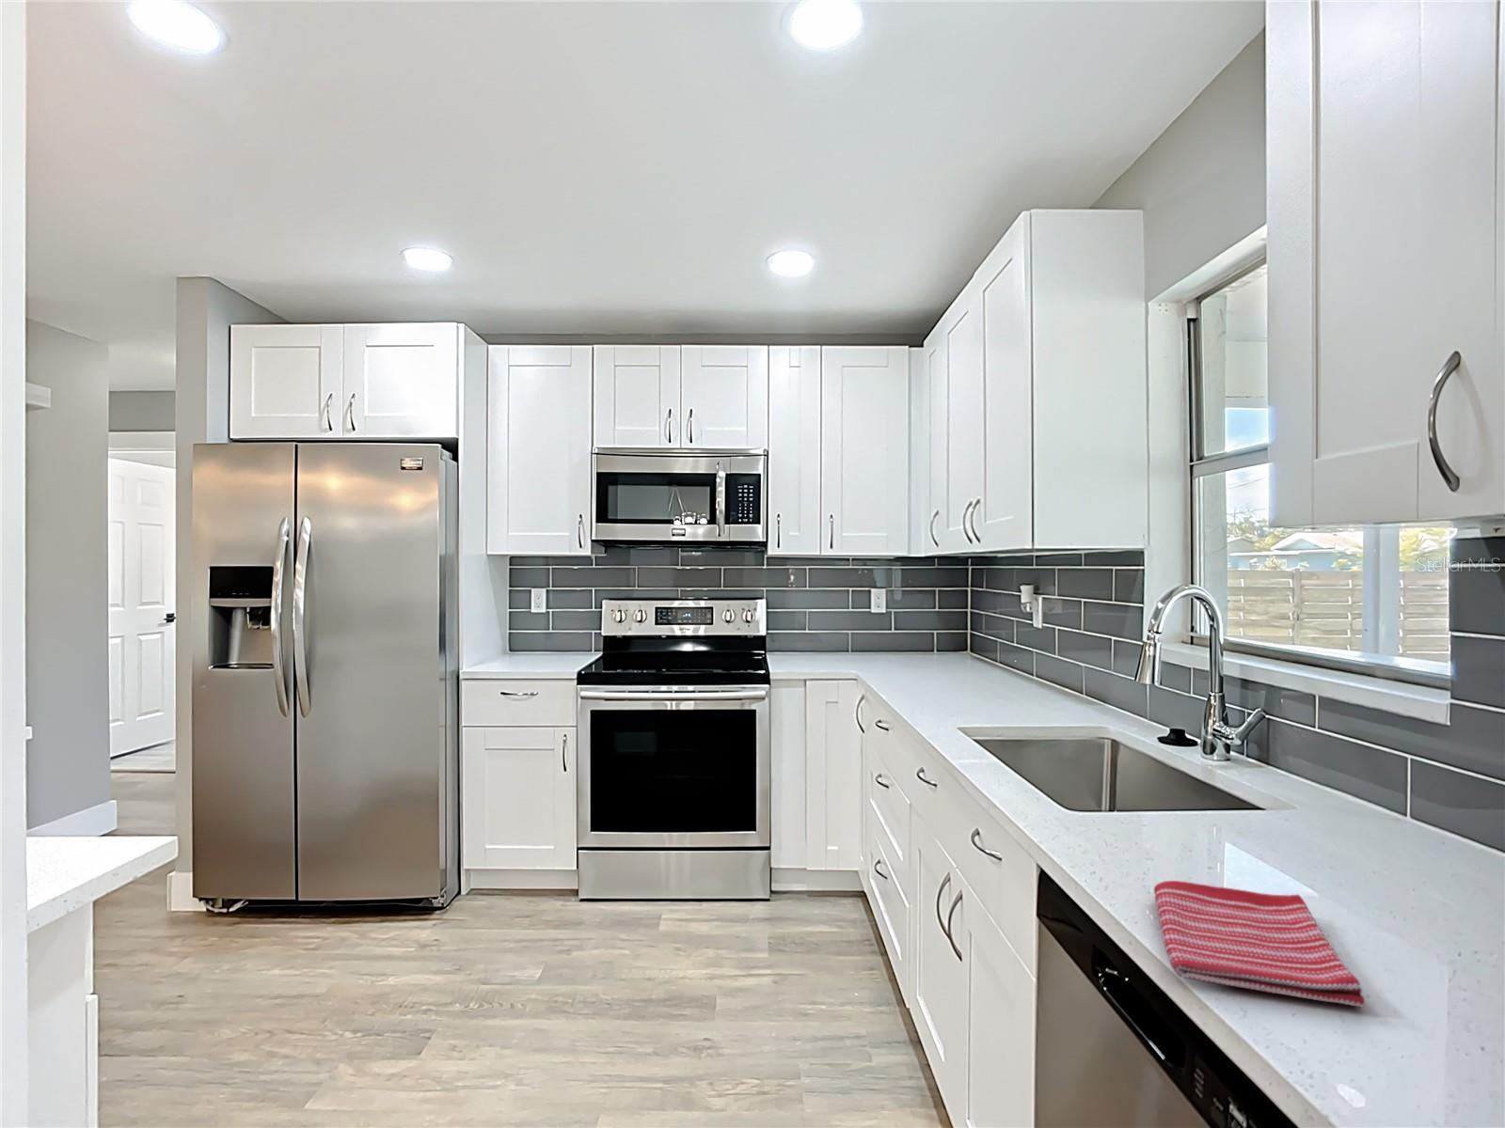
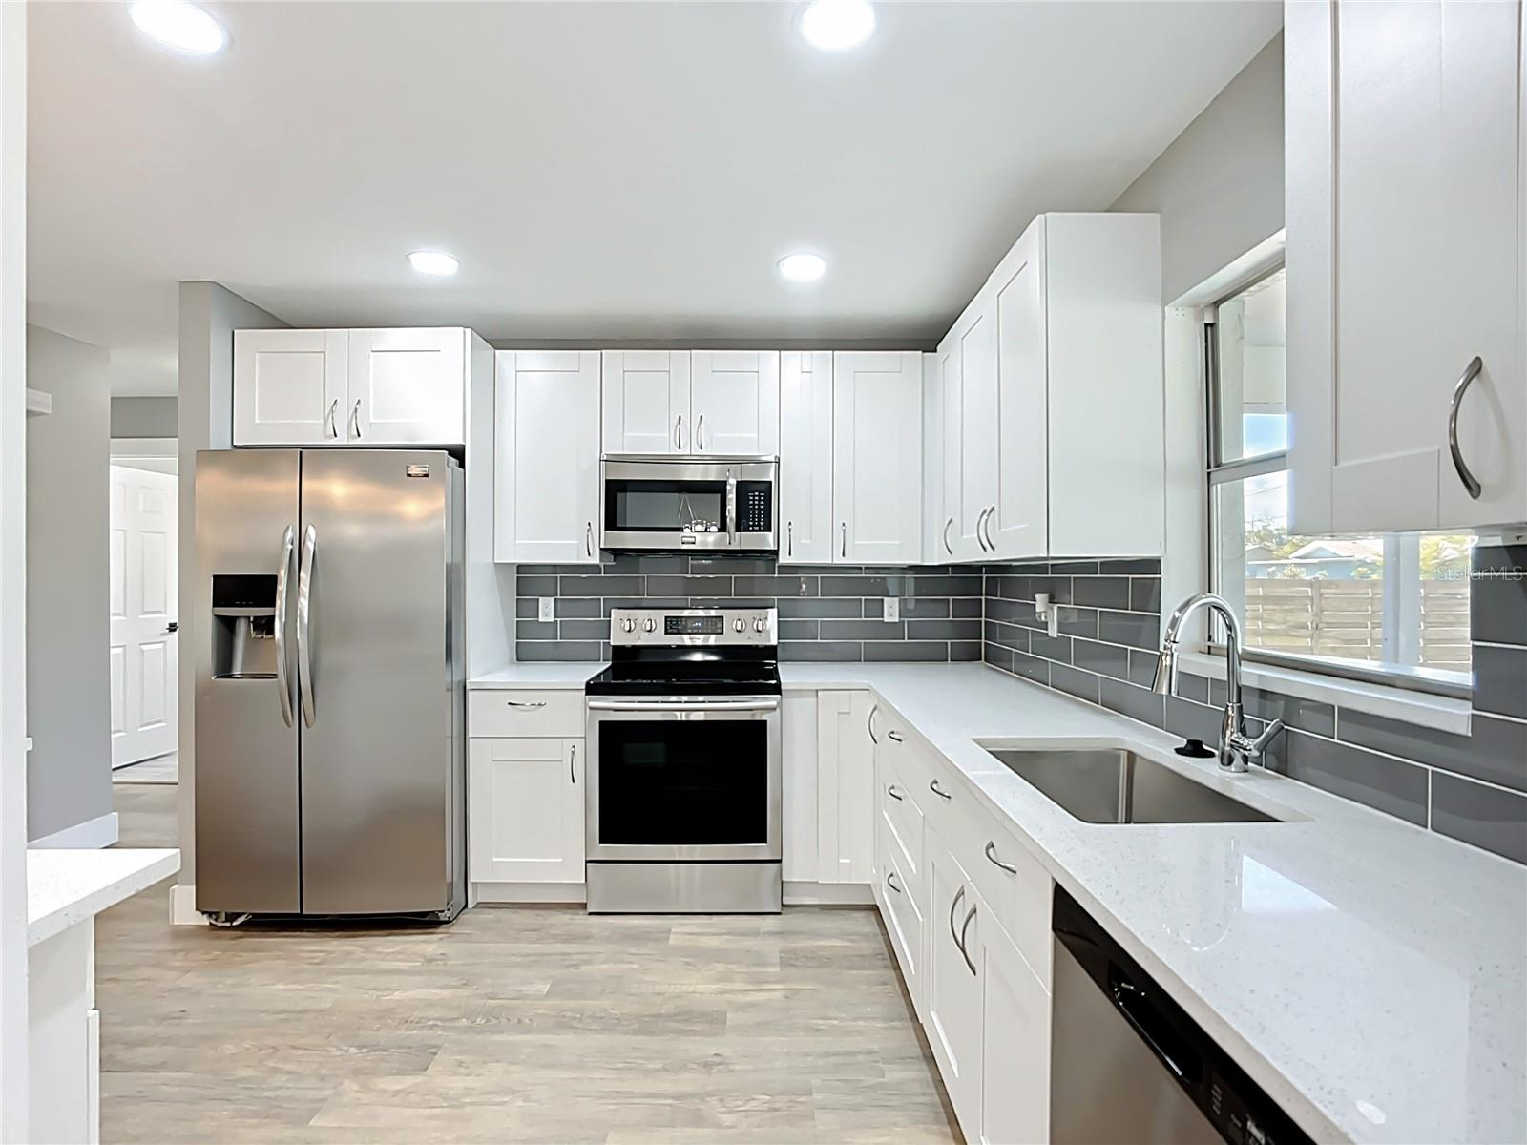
- dish towel (1244, 934)
